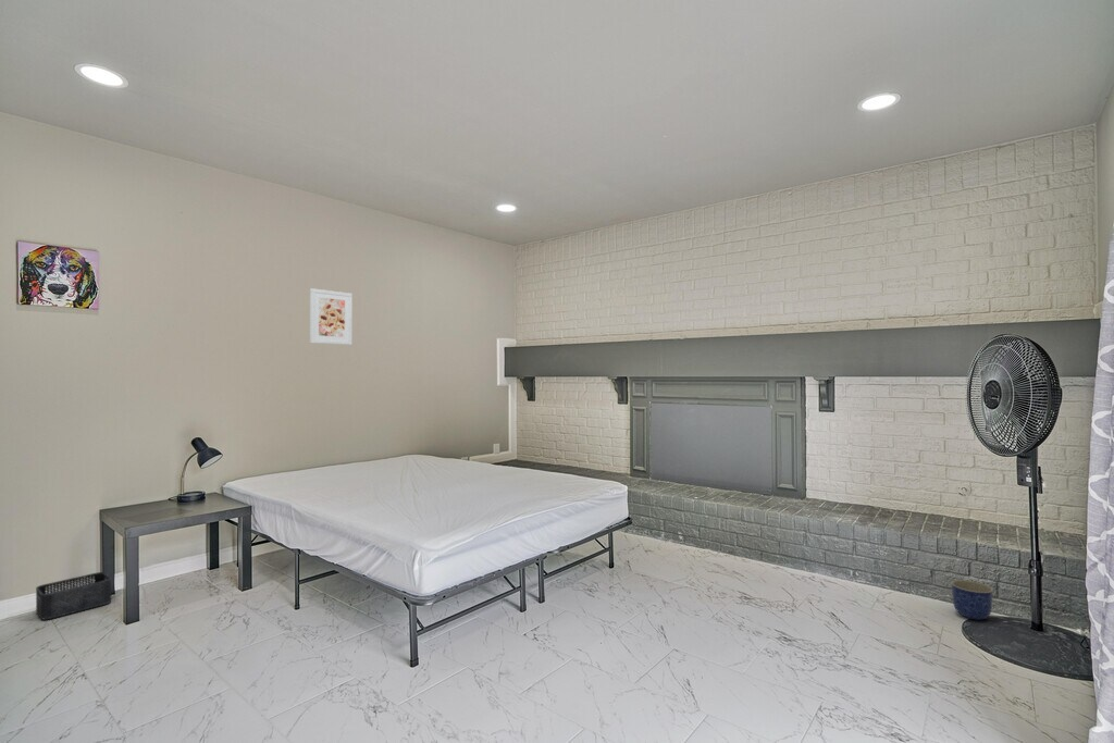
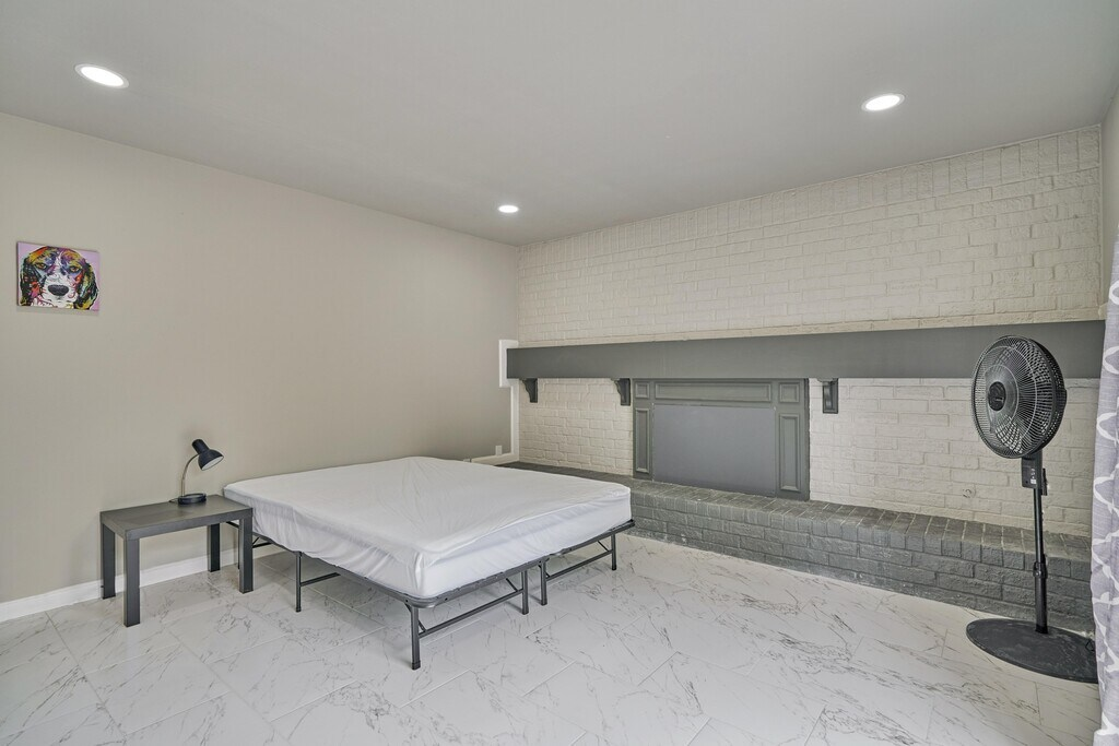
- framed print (331, 317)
- planter (971, 600)
- storage bin (74, 594)
